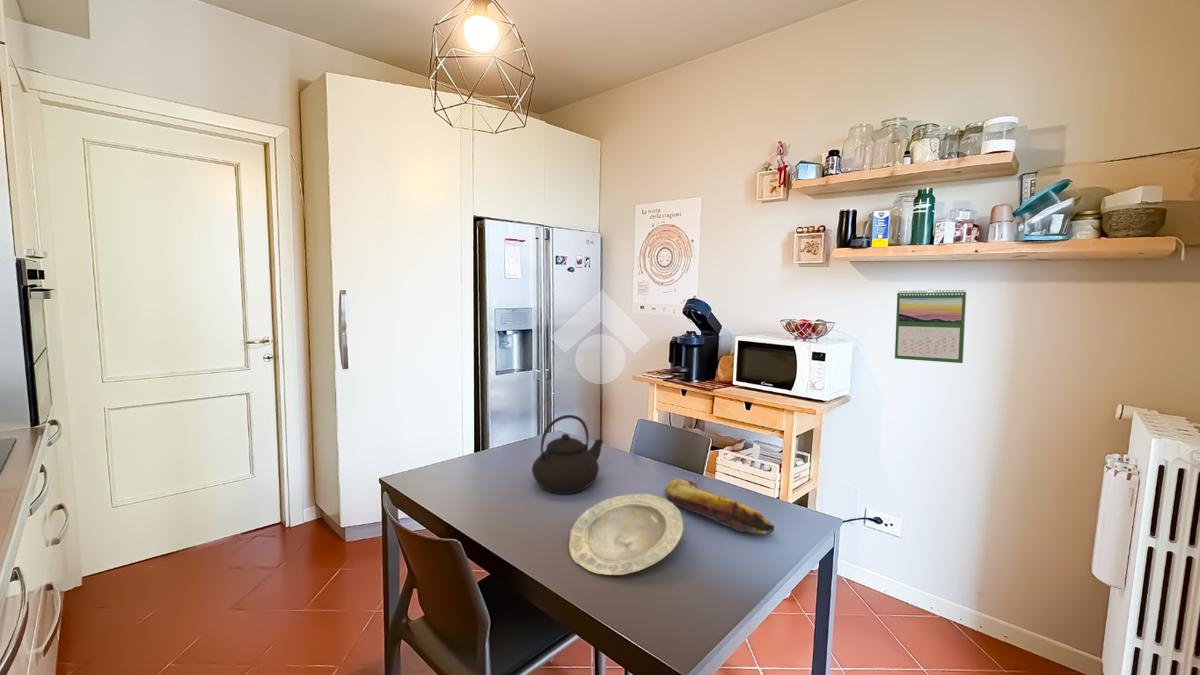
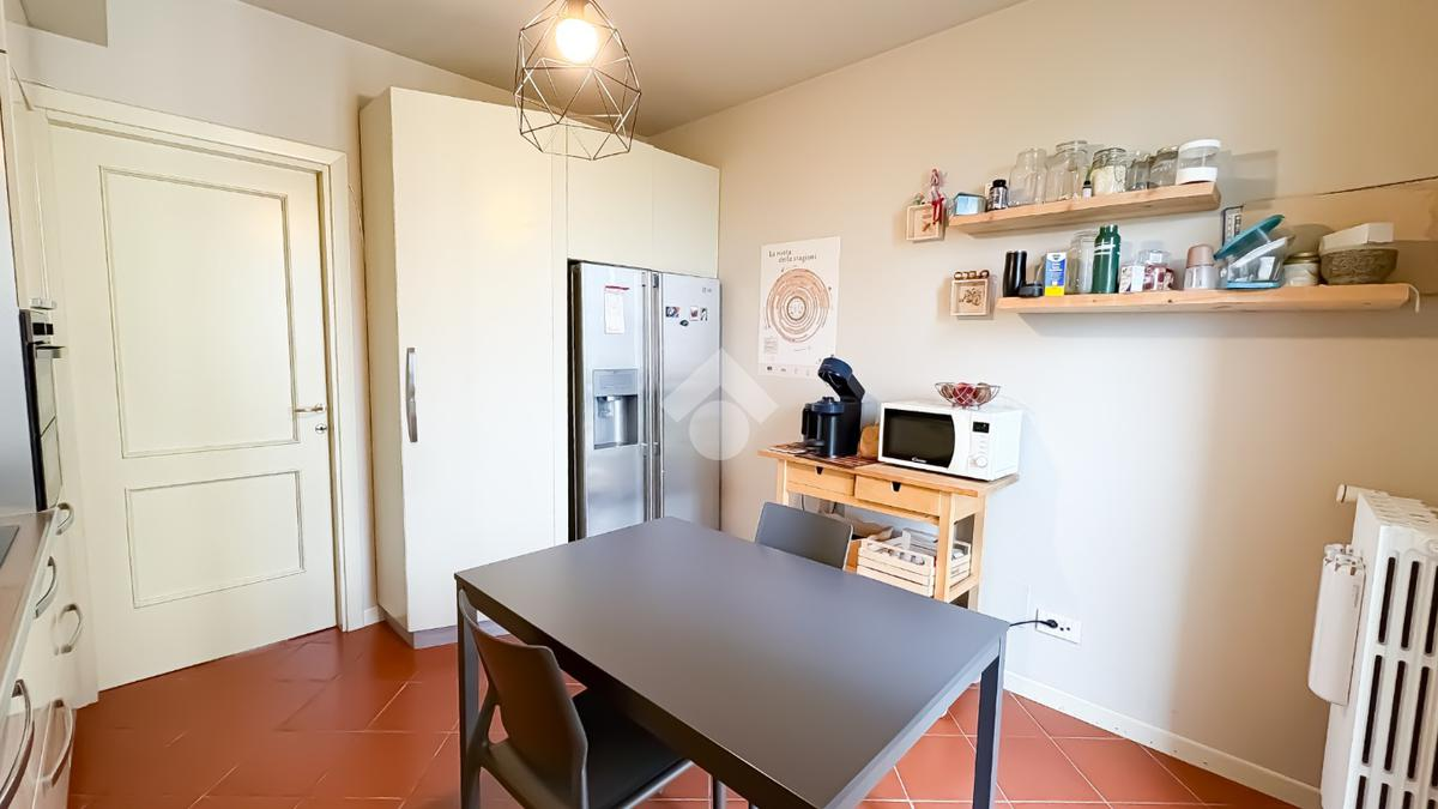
- plate (625, 530)
- calendar (928, 325)
- teapot (571, 449)
- banana (714, 497)
